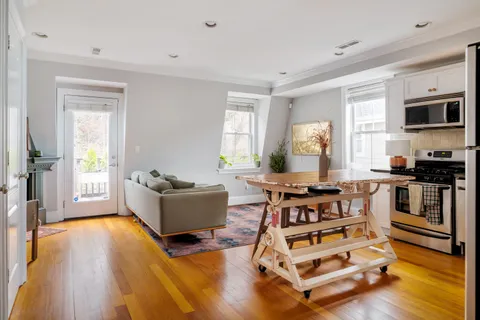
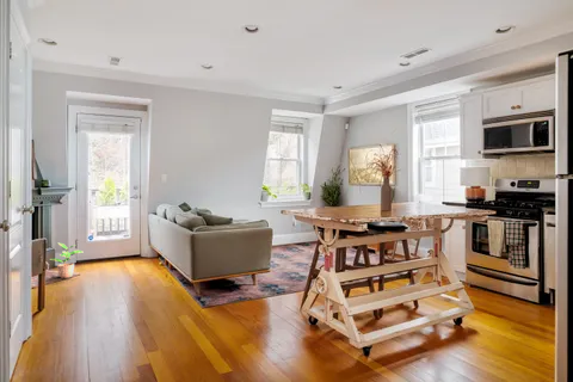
+ potted plant (67, 259)
